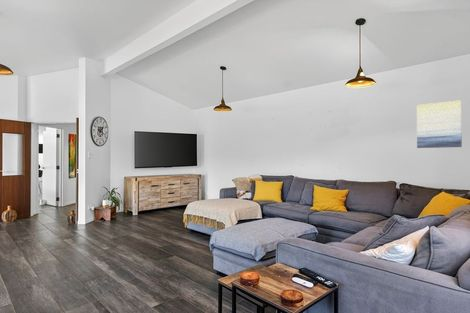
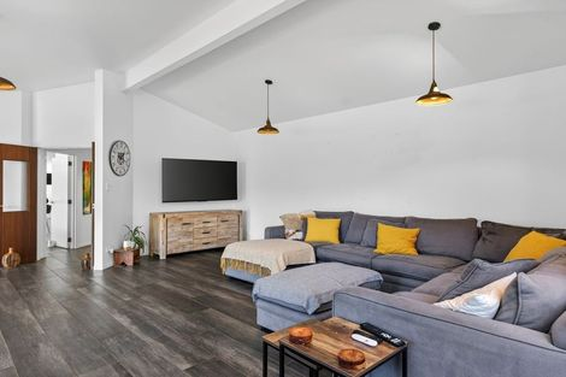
- wall art (438, 125)
